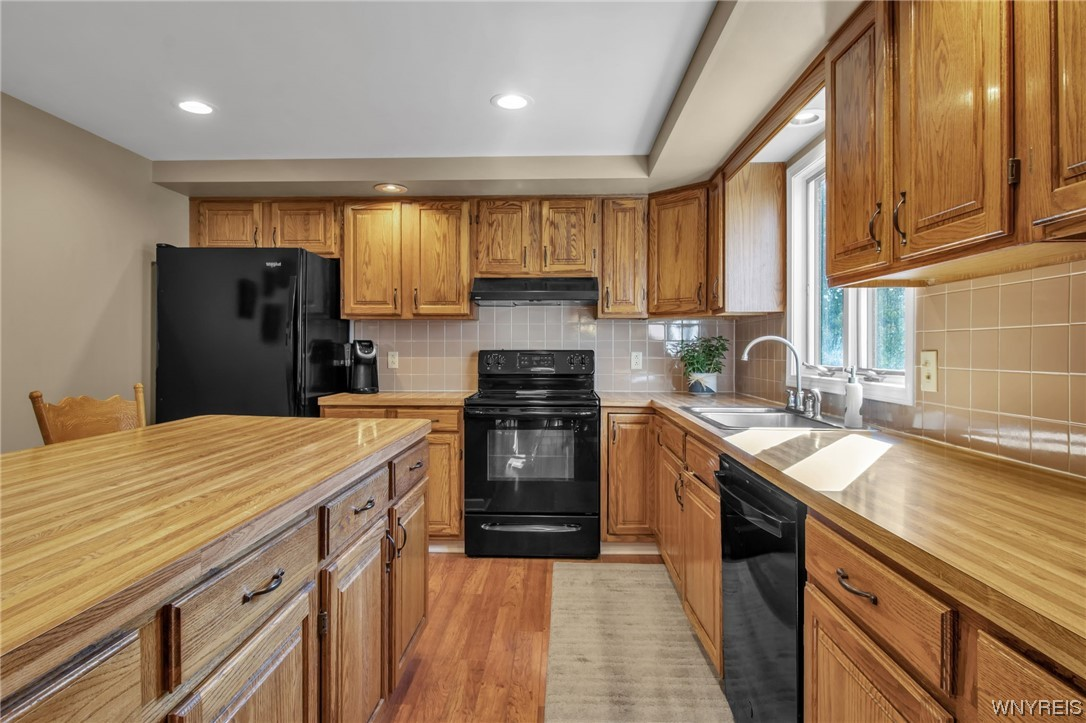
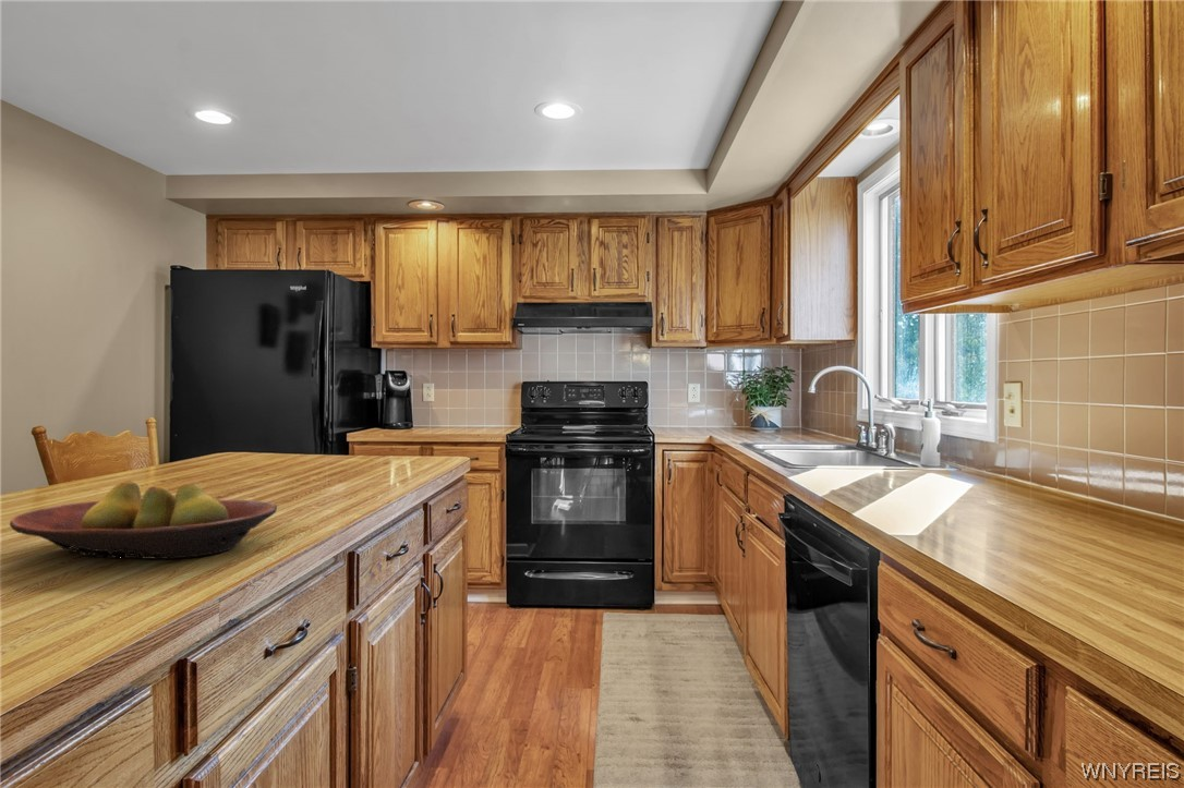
+ fruit bowl (152, 514)
